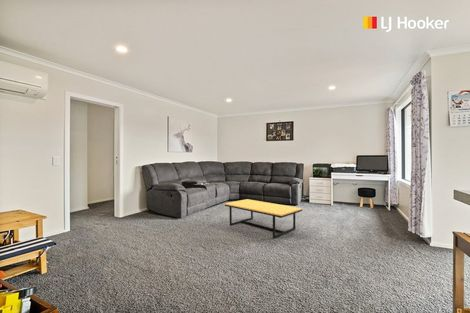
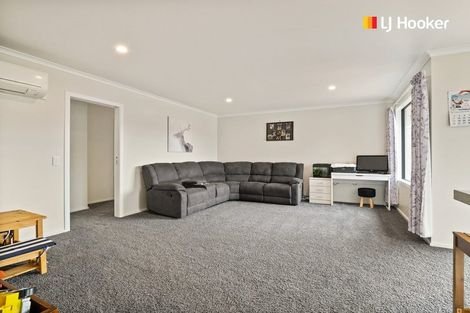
- coffee table (261, 213)
